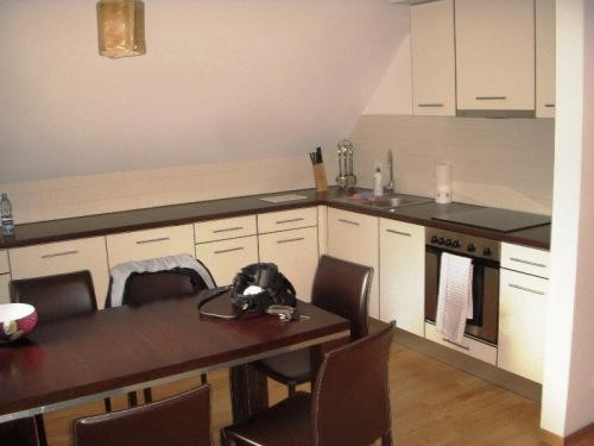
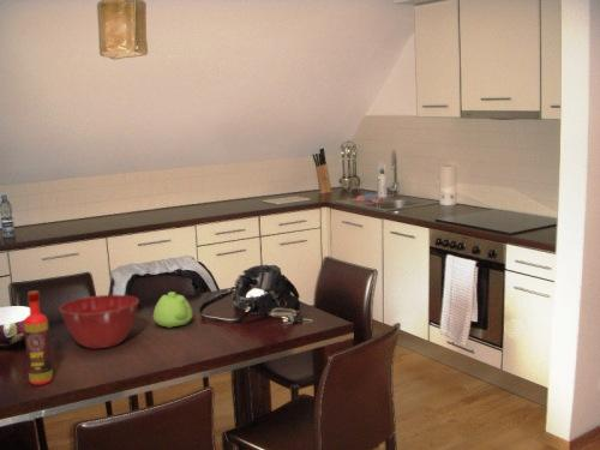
+ bottle (37, 337)
+ teapot (173, 308)
+ mixing bowl (101, 323)
